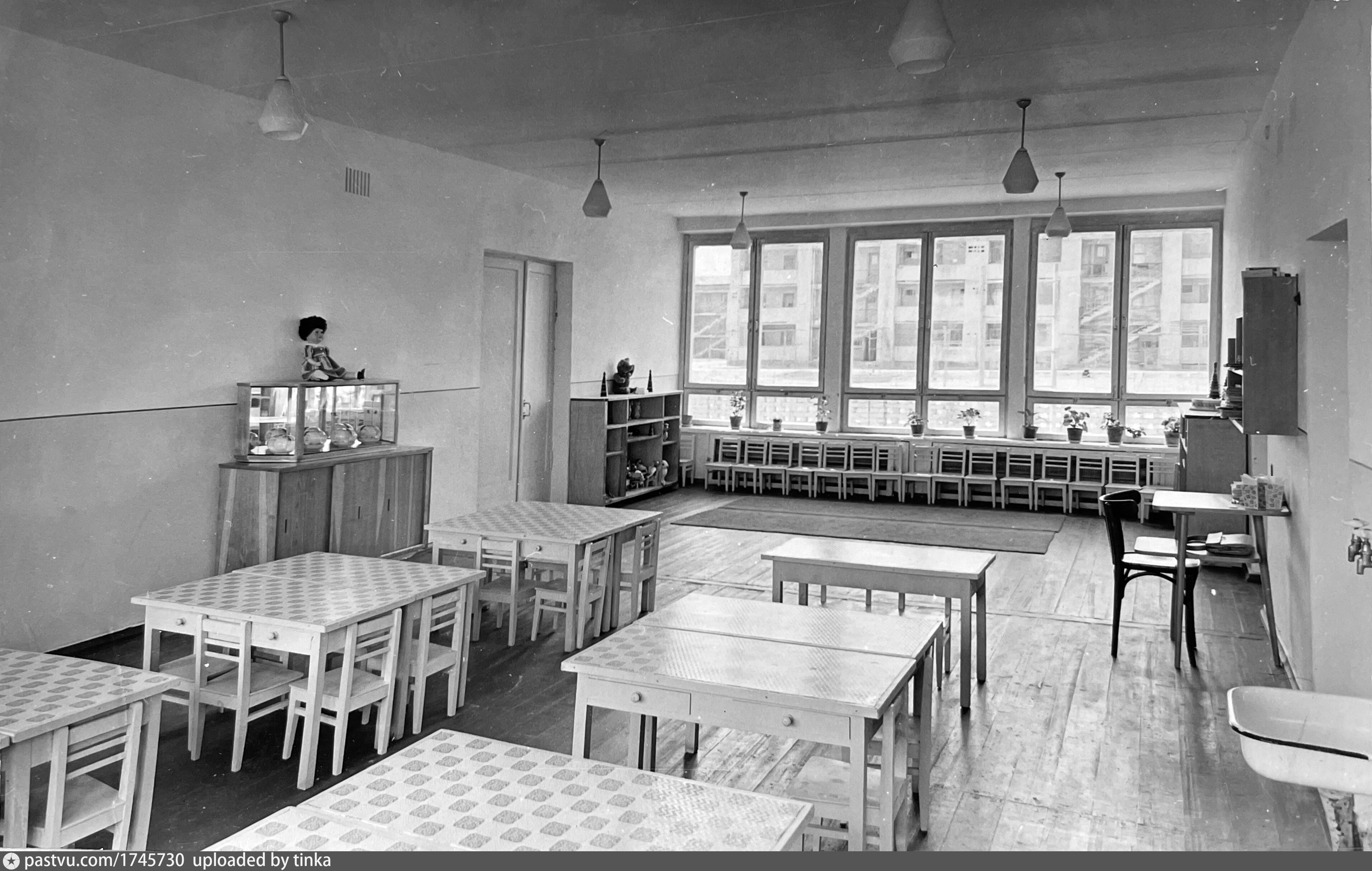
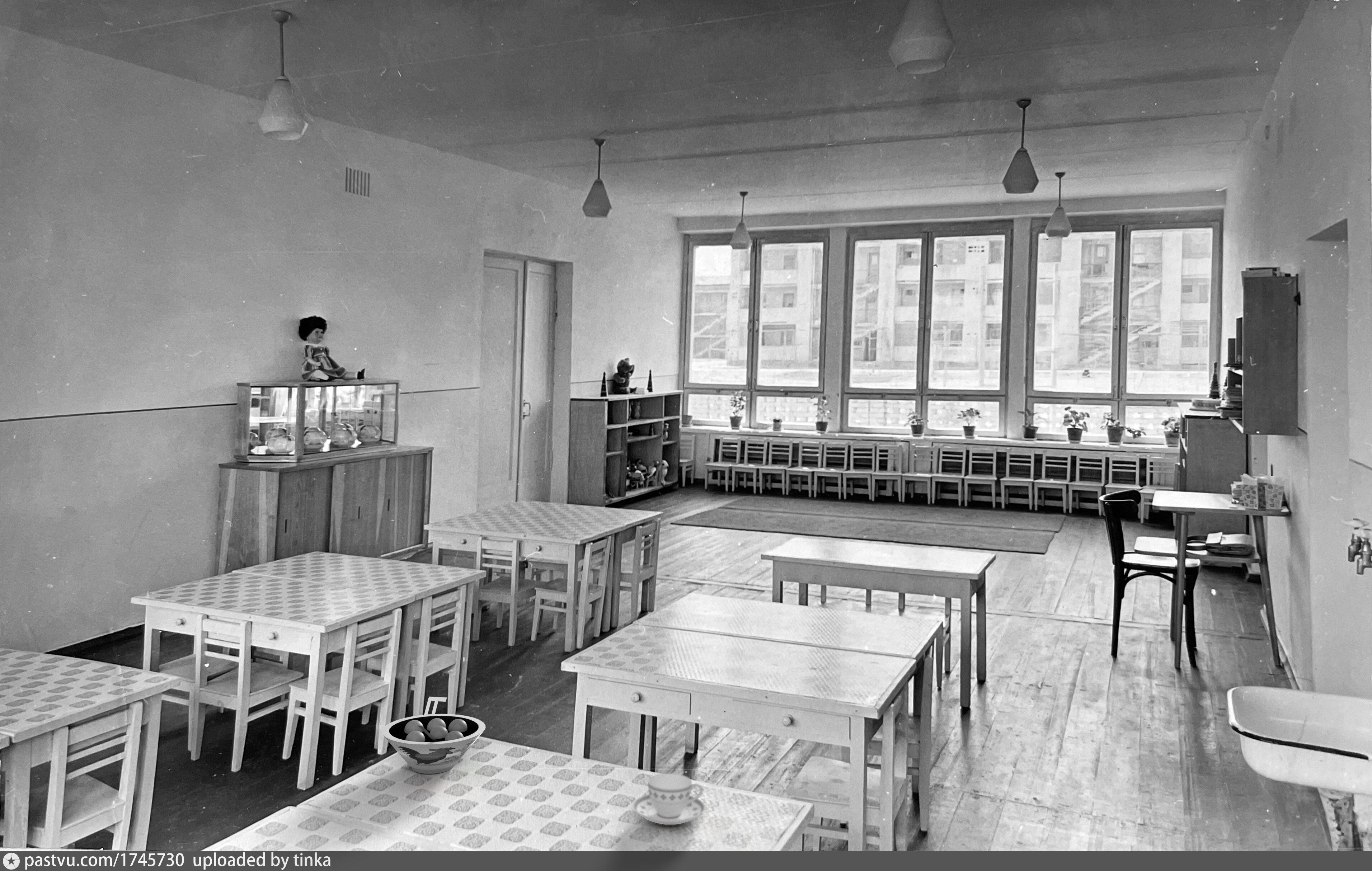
+ bowl (429, 738)
+ teacup (669, 800)
